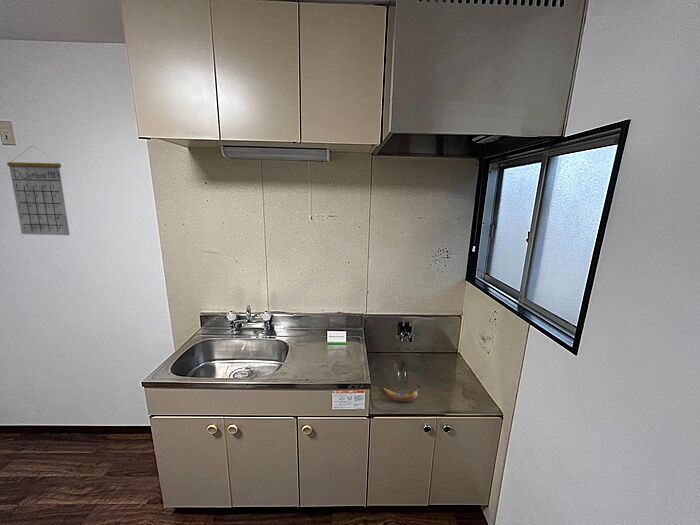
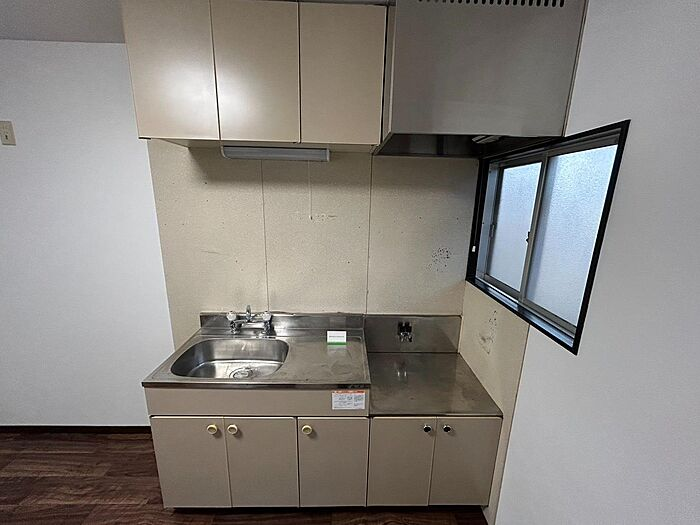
- banana (401, 393)
- calendar (38, 191)
